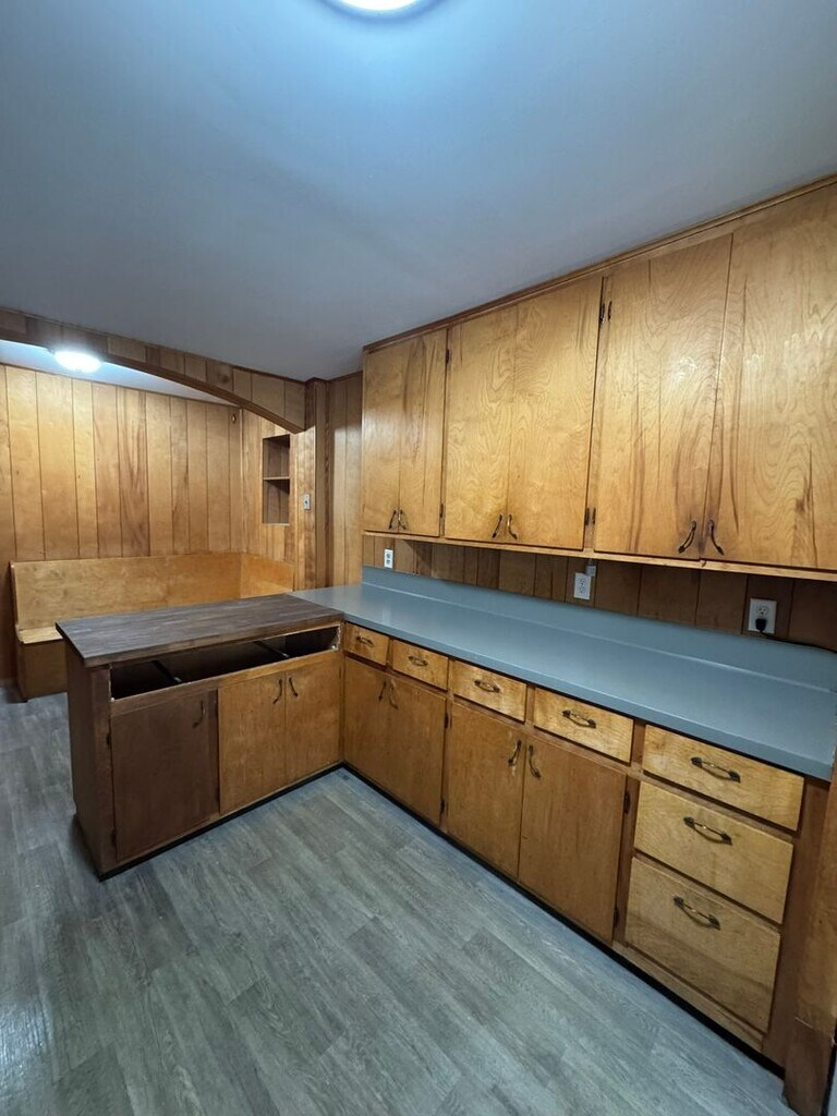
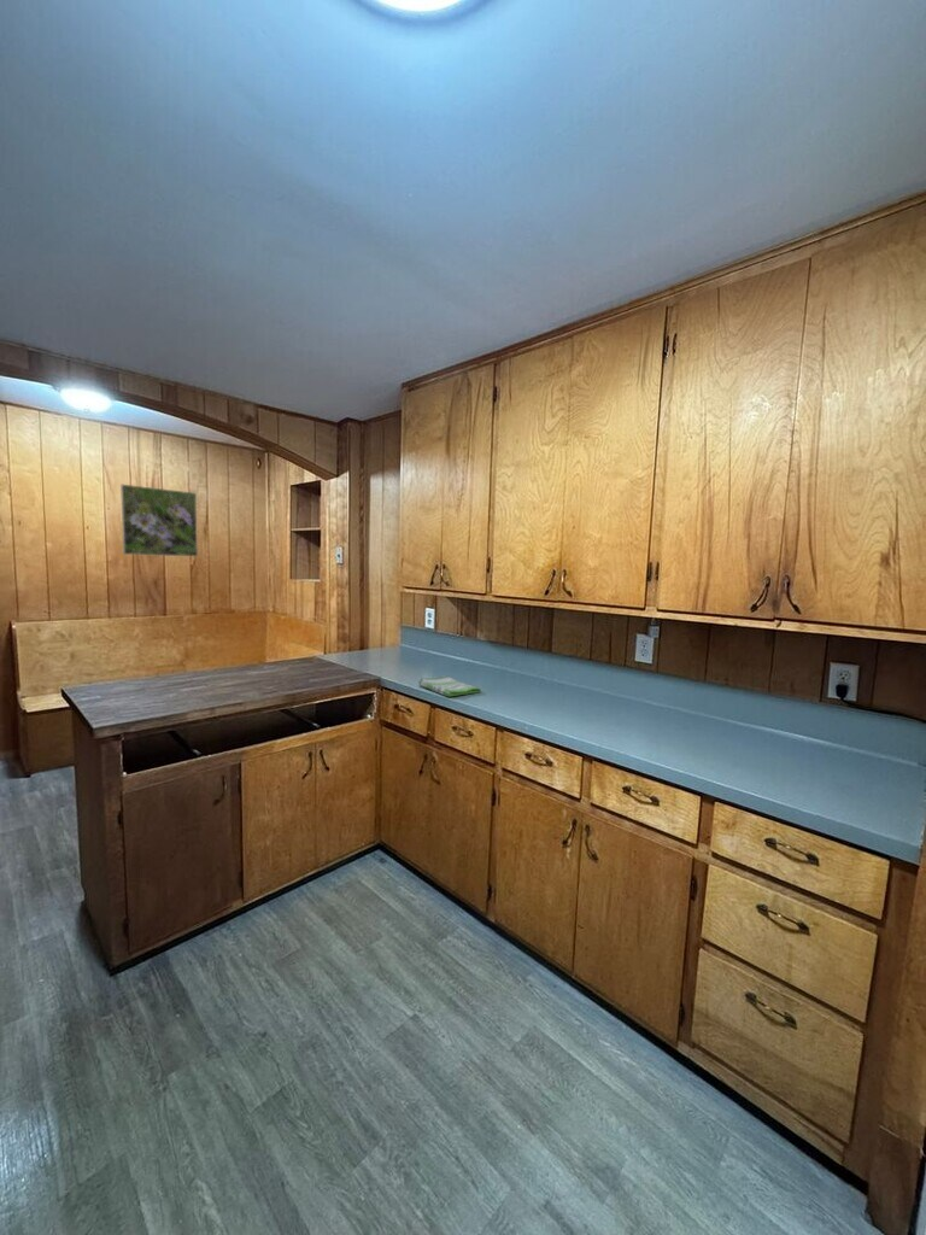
+ dish towel (449, 684)
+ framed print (160, 522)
